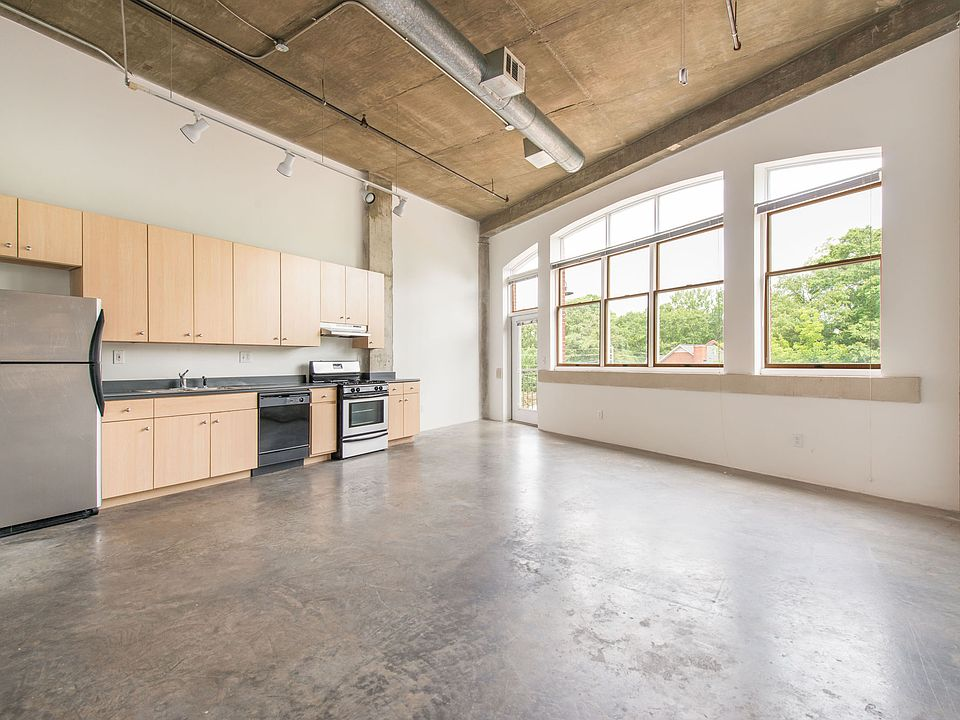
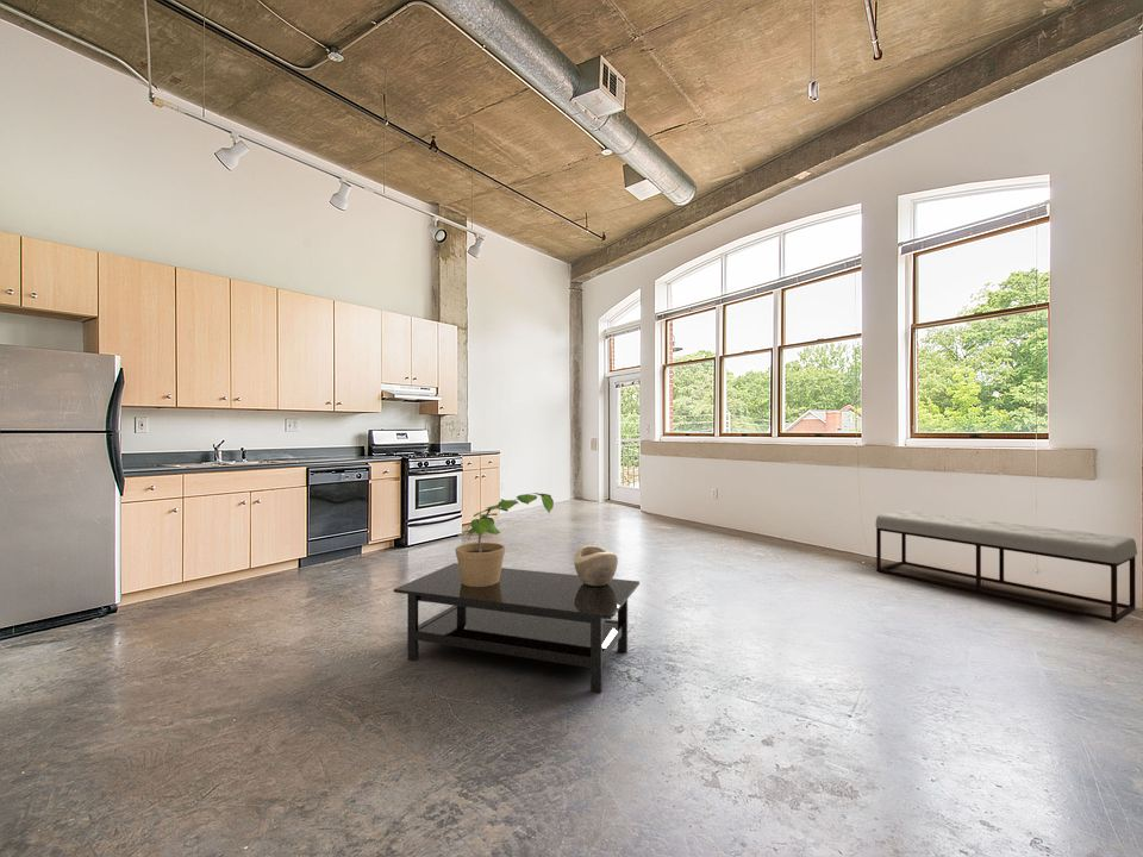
+ potted plant (500, 544)
+ coffee table (519, 619)
+ bench (989, 546)
+ decorative bowl (595, 565)
